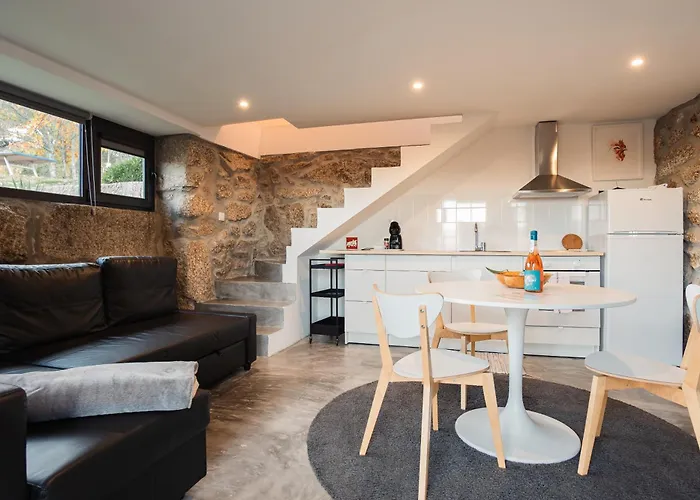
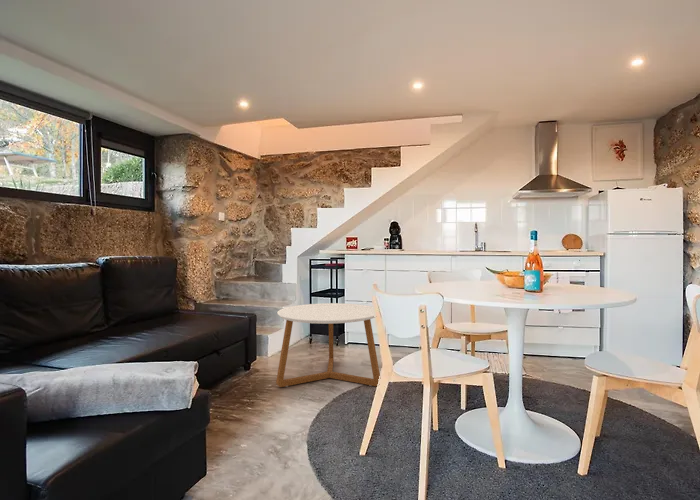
+ coffee table (331, 344)
